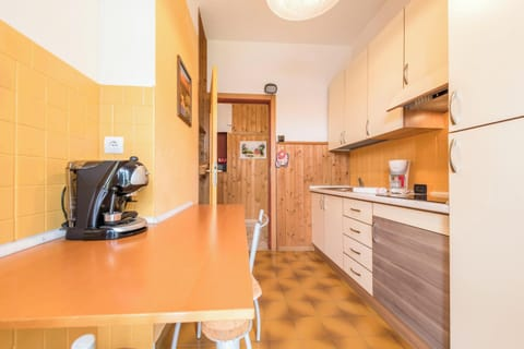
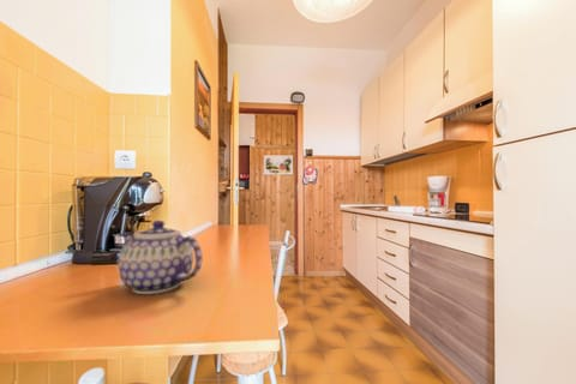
+ teapot (157, 253)
